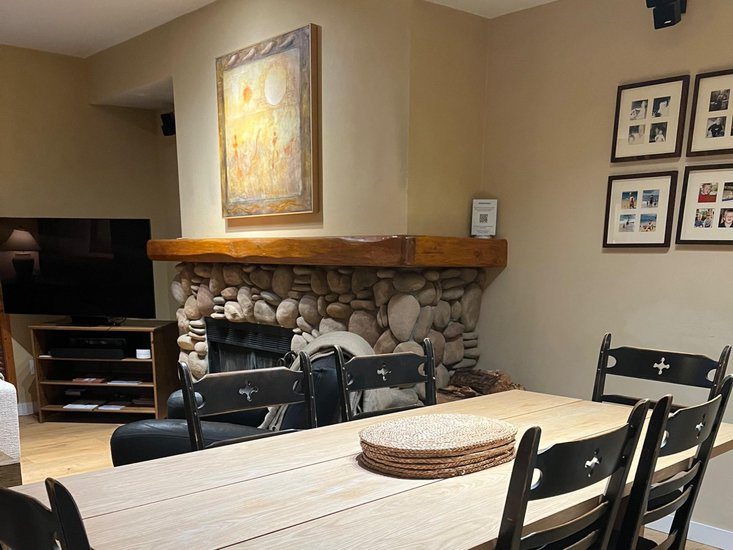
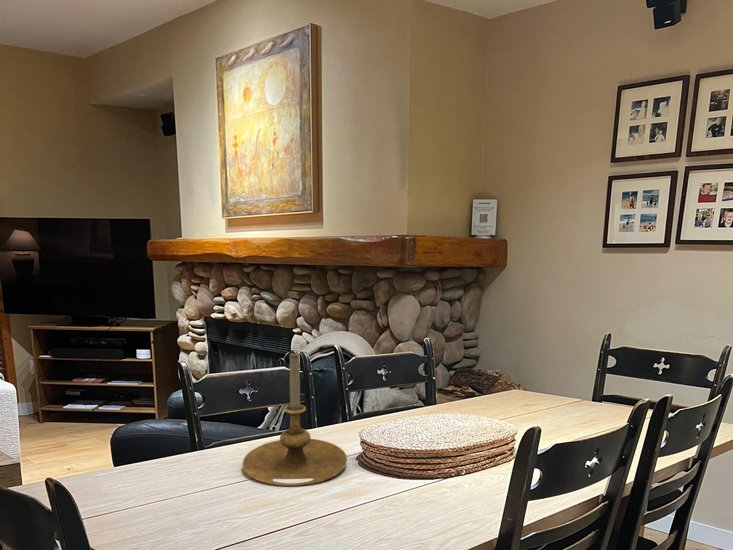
+ candle holder (295, 410)
